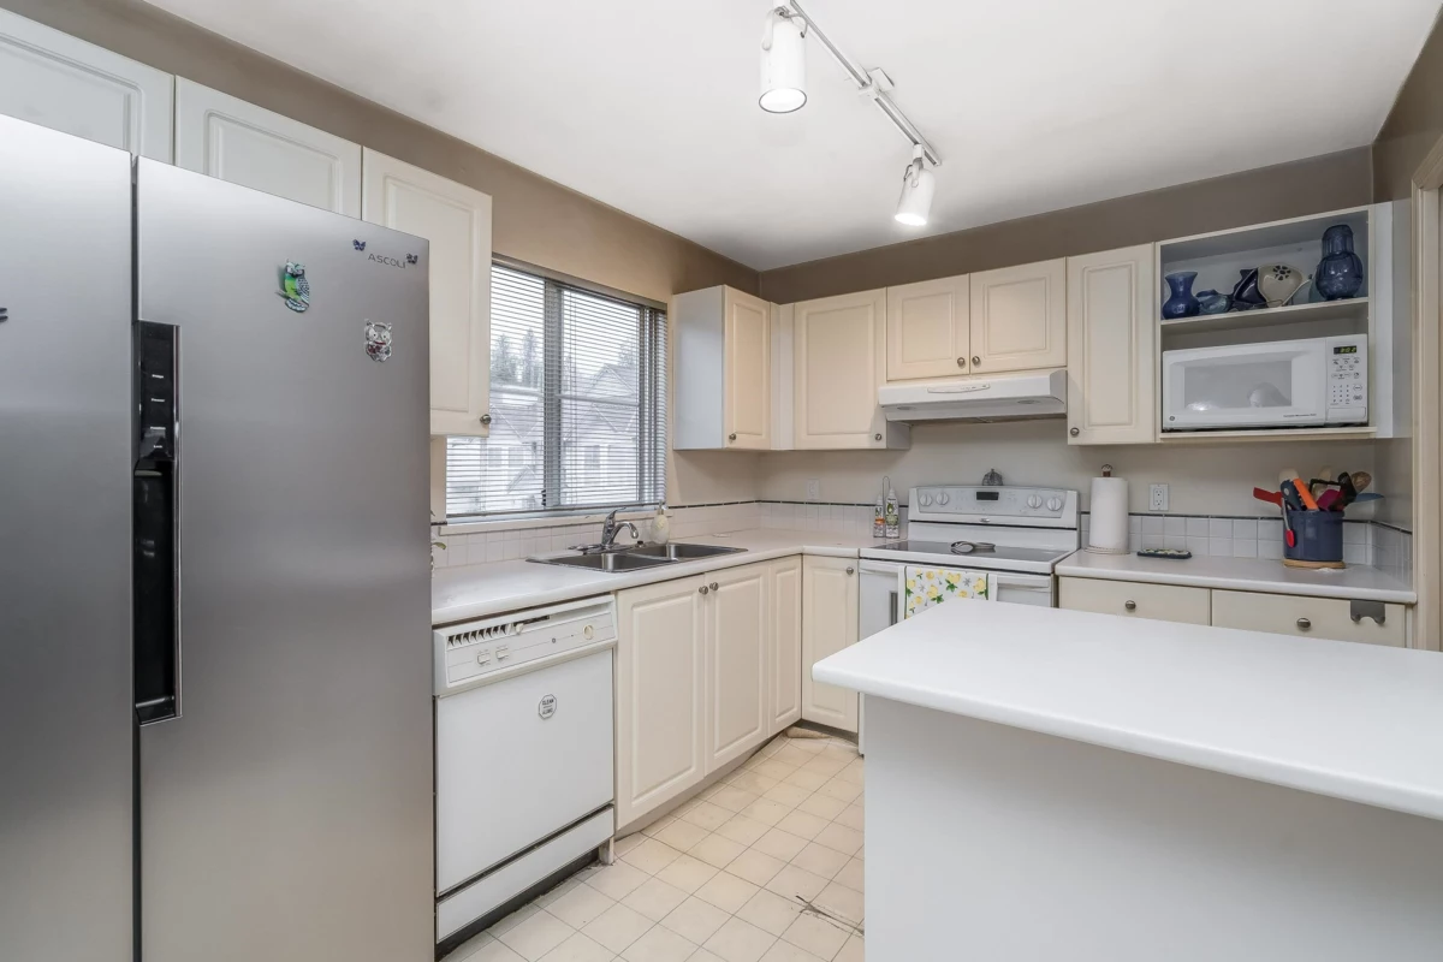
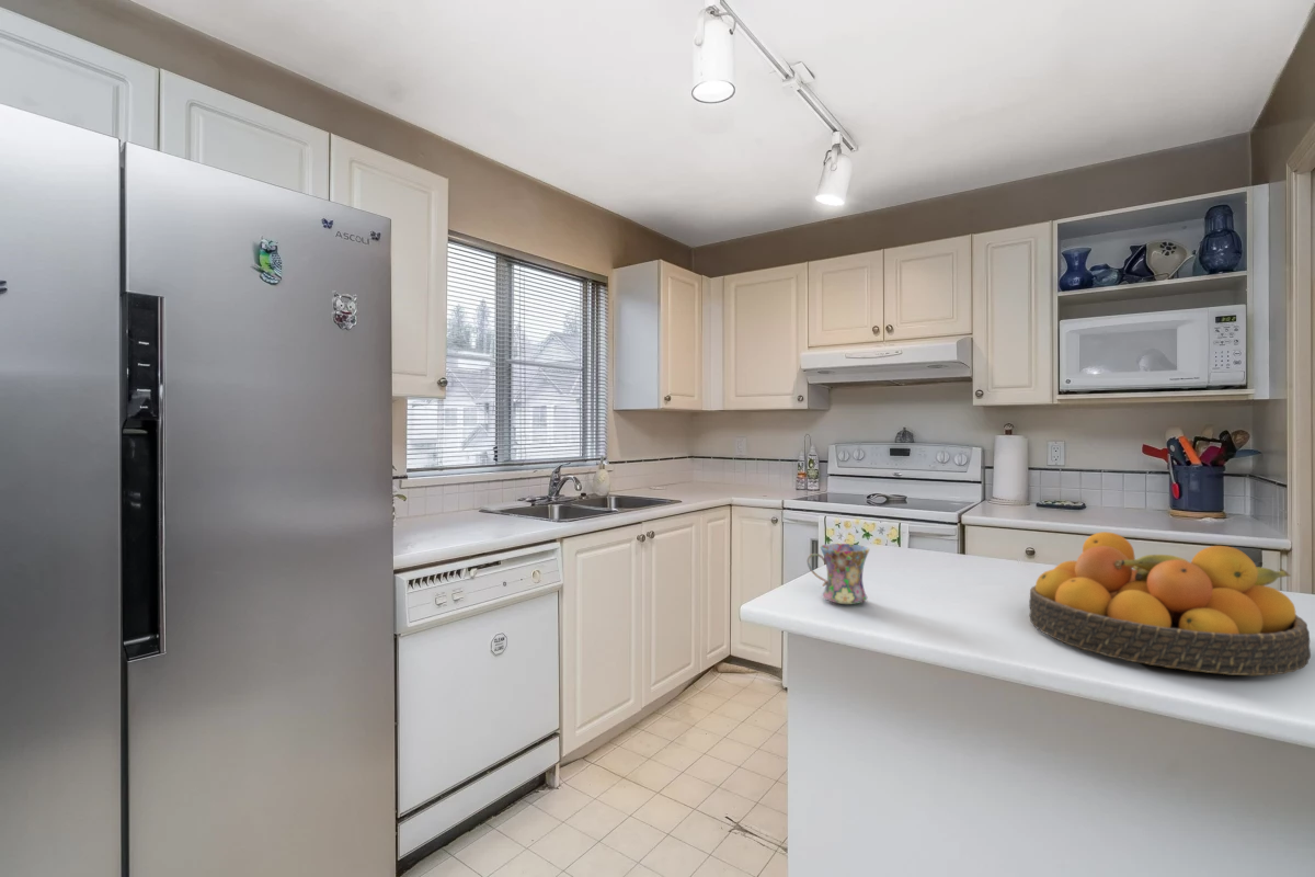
+ fruit bowl (1154, 589)
+ mug (837, 573)
